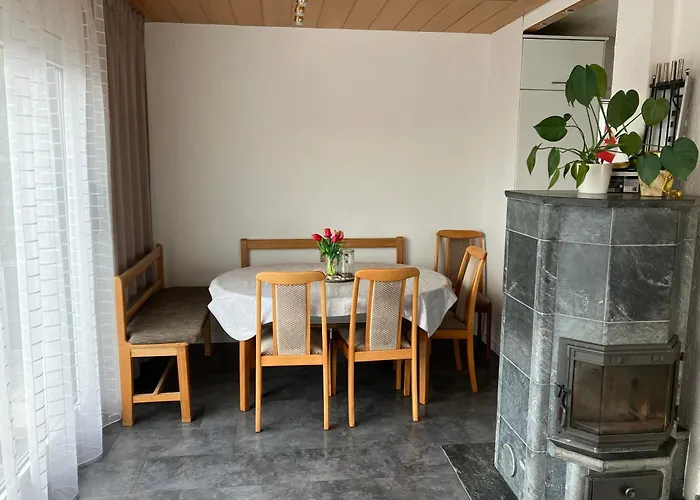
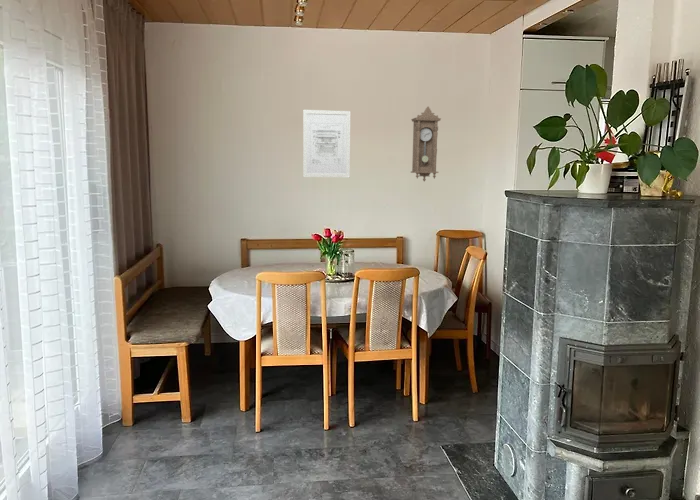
+ wall art (326, 144)
+ pendulum clock (425, 144)
